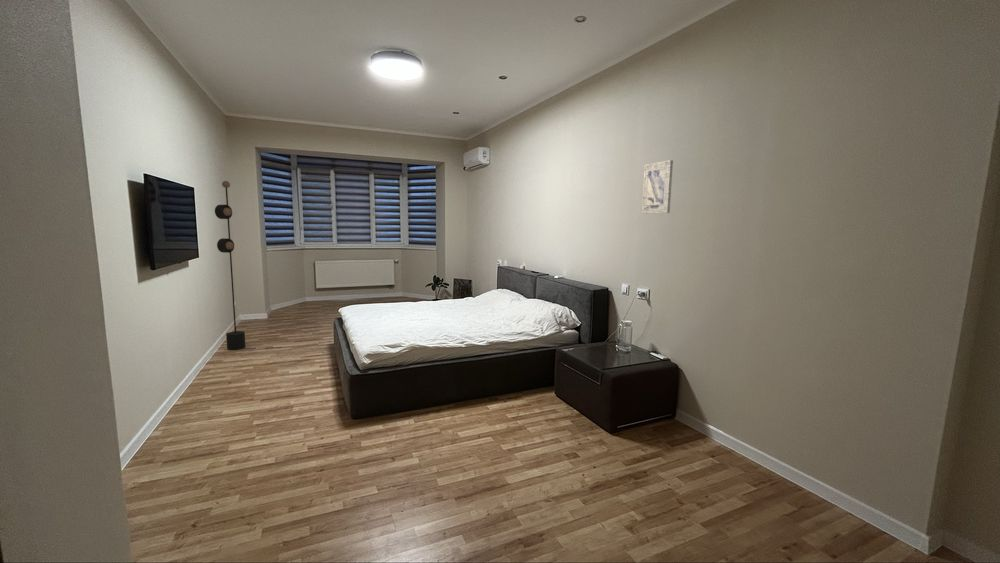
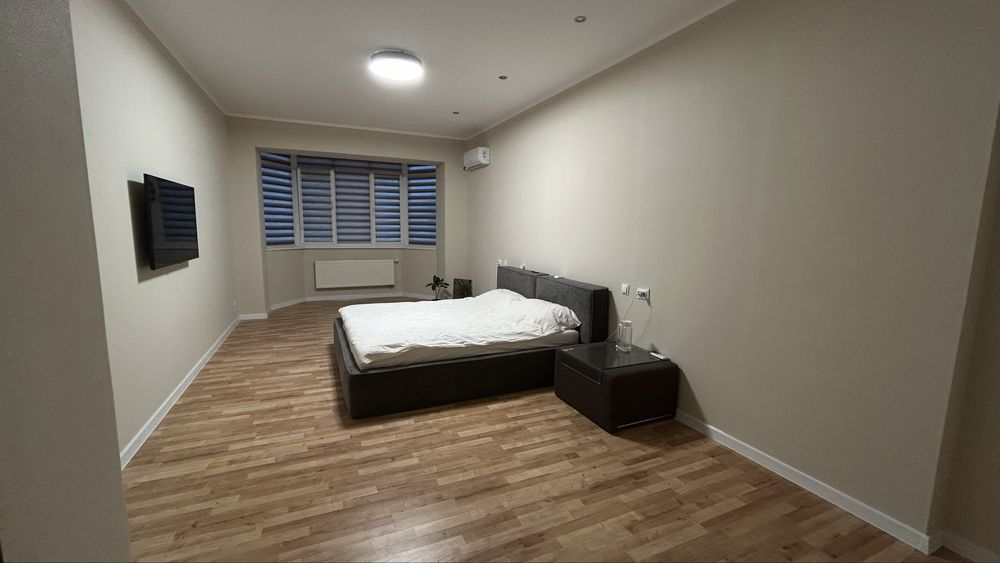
- floor lamp (232, 273)
- wall art (656, 188)
